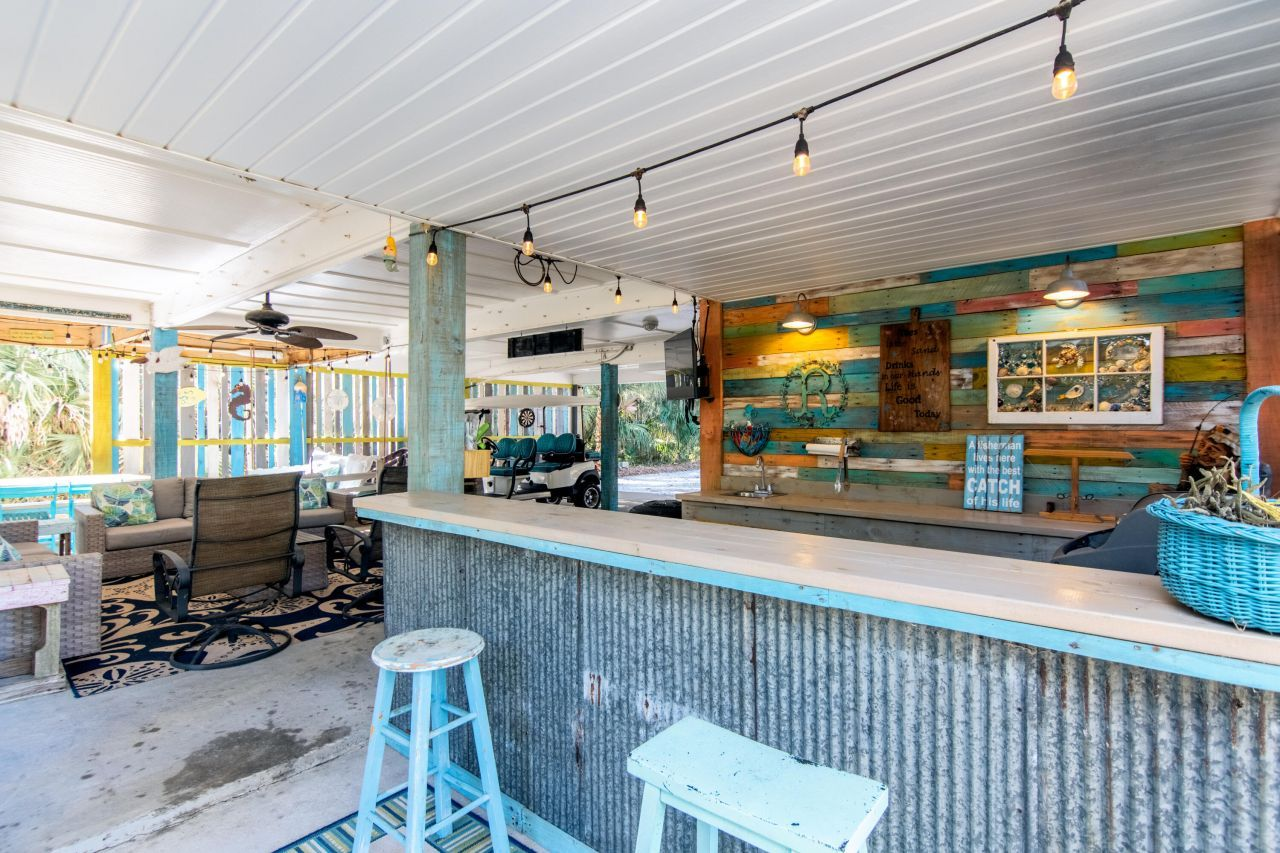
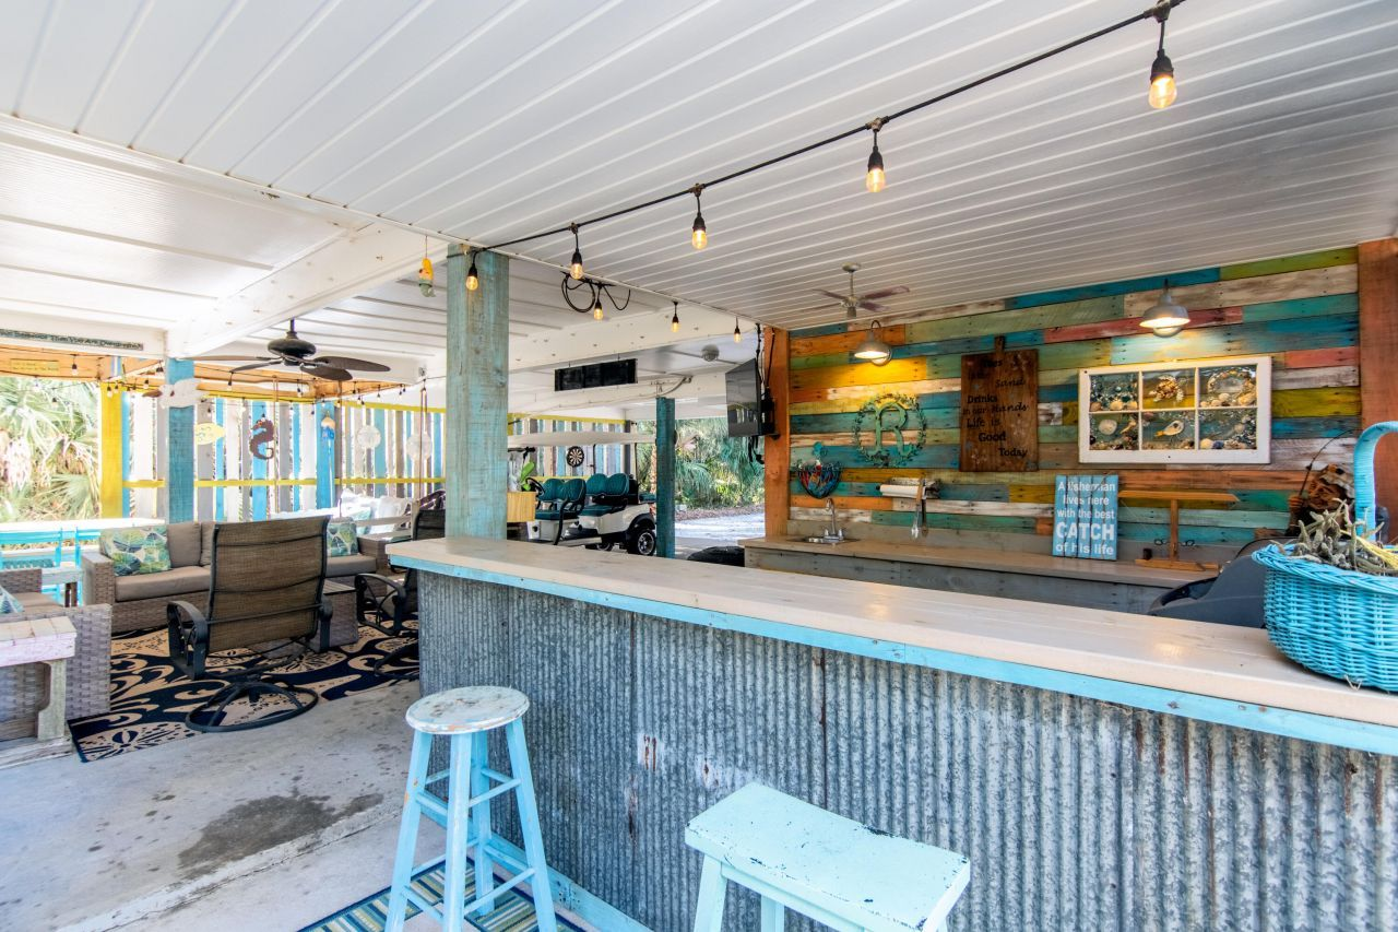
+ ceiling fan (851, 292)
